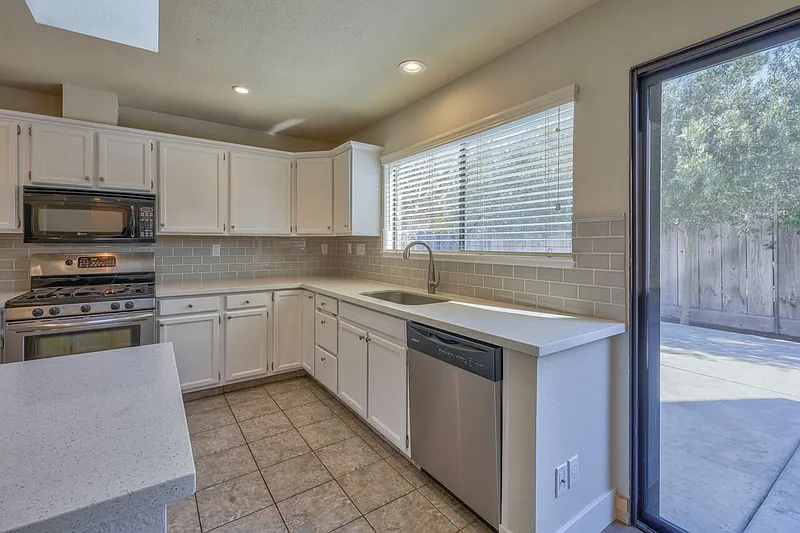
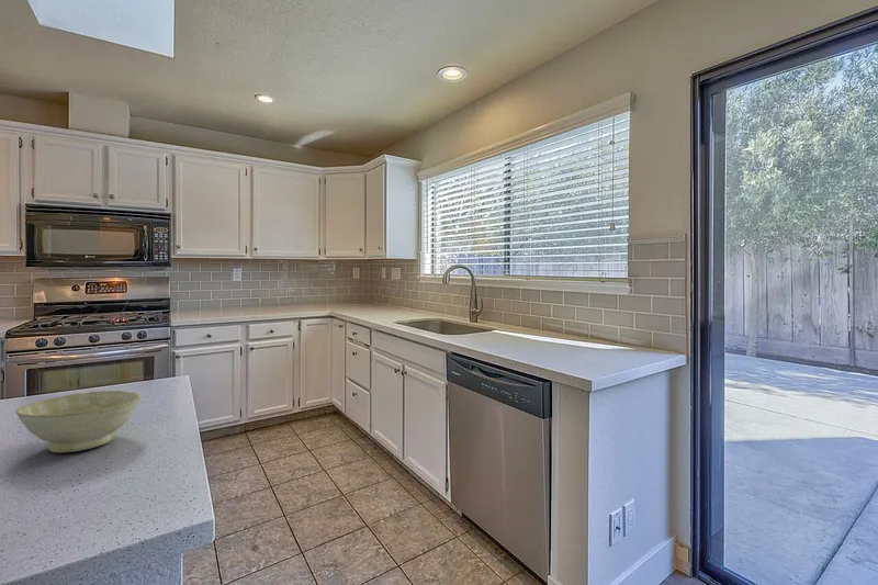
+ bowl (82, 421)
